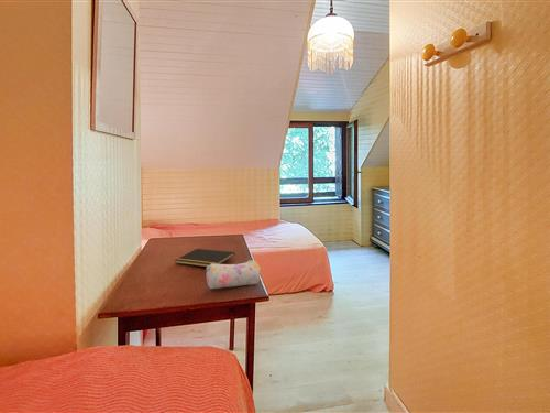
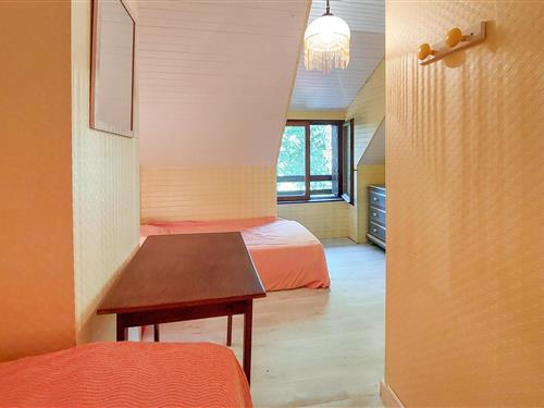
- notepad (205, 257)
- pencil case (233, 274)
